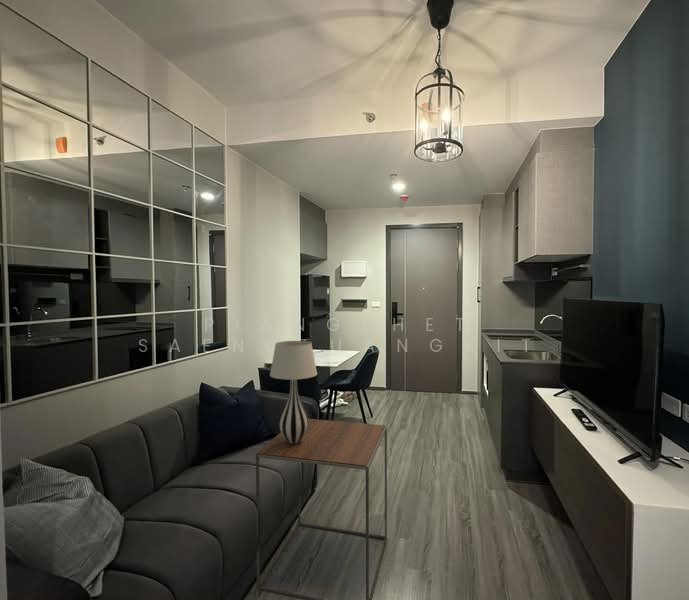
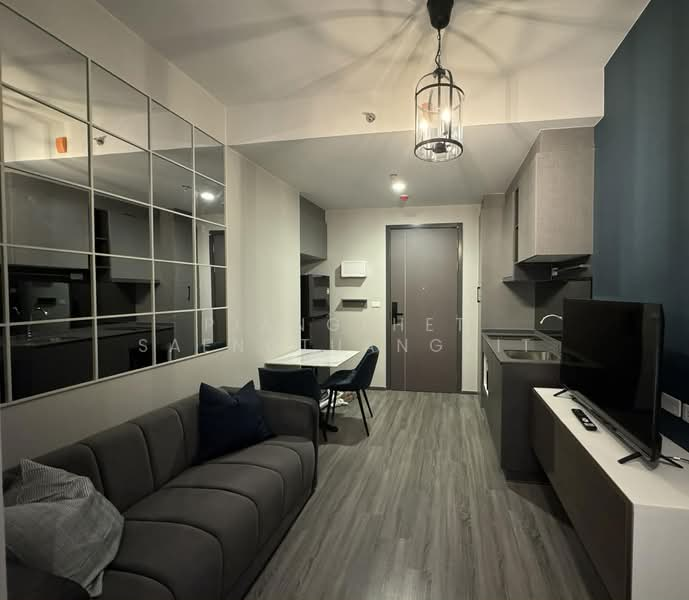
- side table (324, 526)
- table lamp (293, 391)
